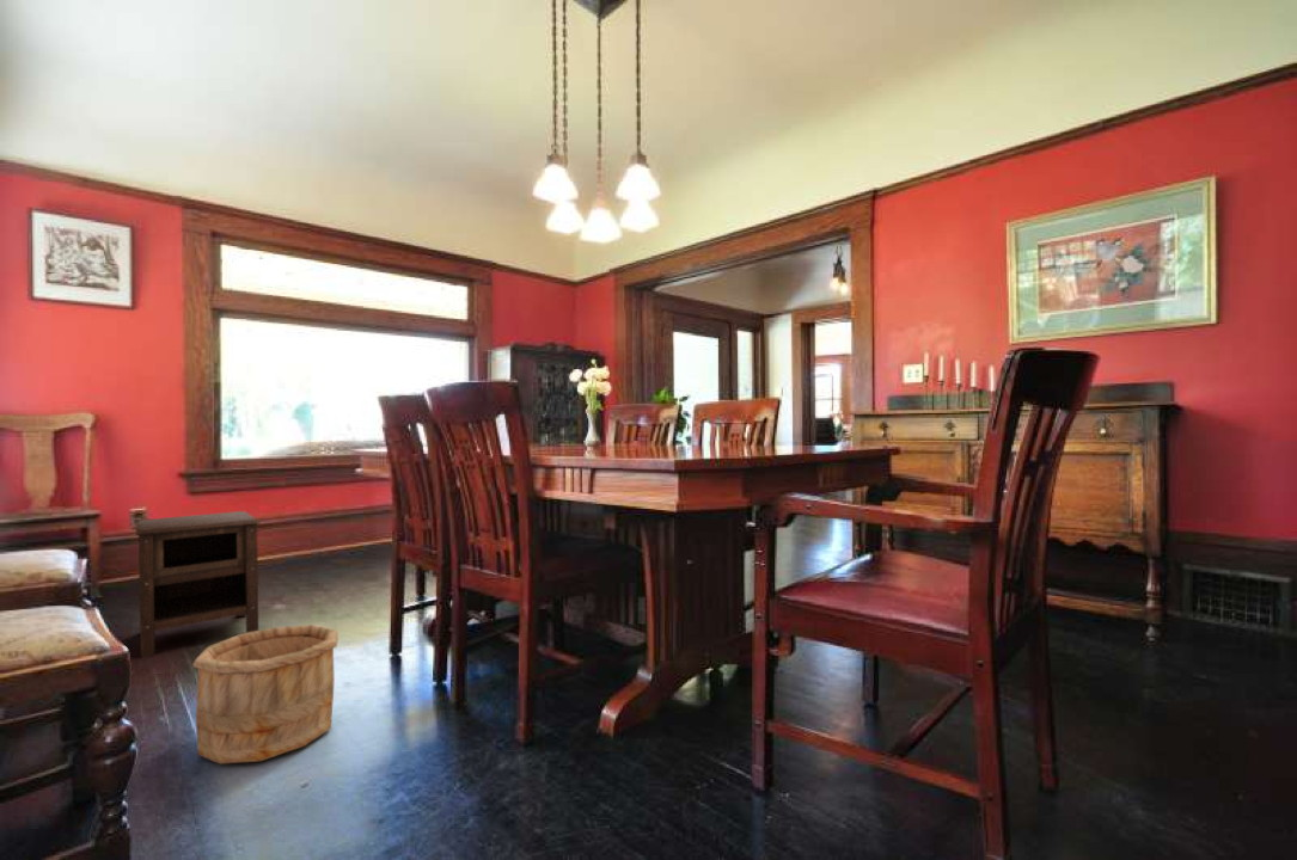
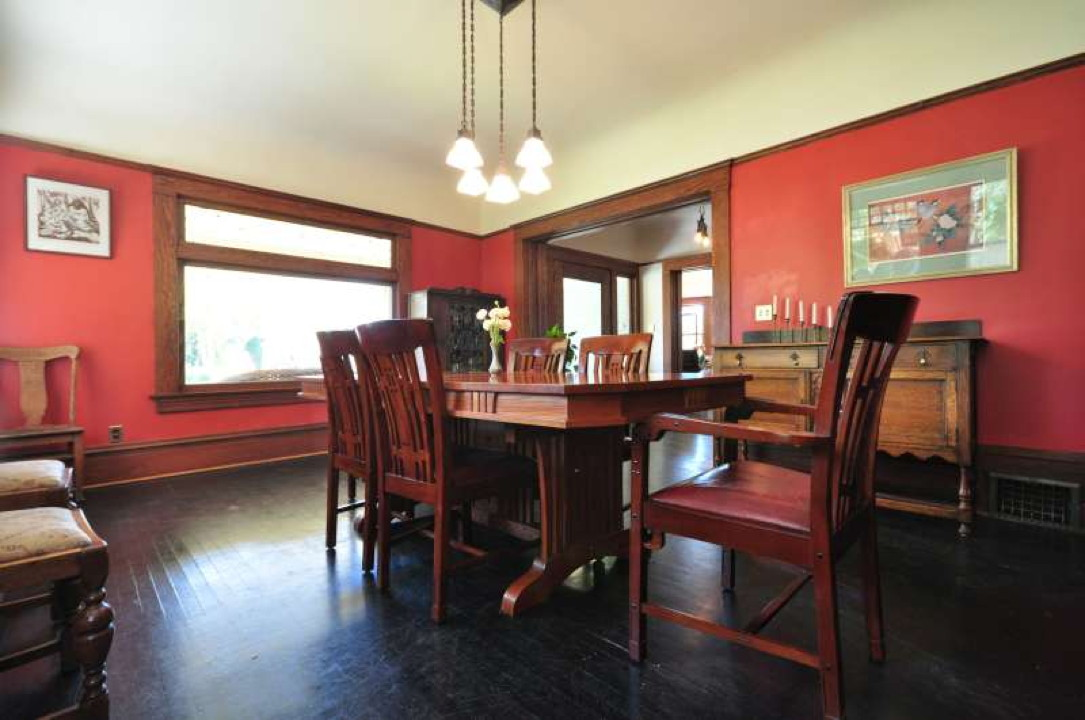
- nightstand (197, 576)
- wooden bucket (270, 687)
